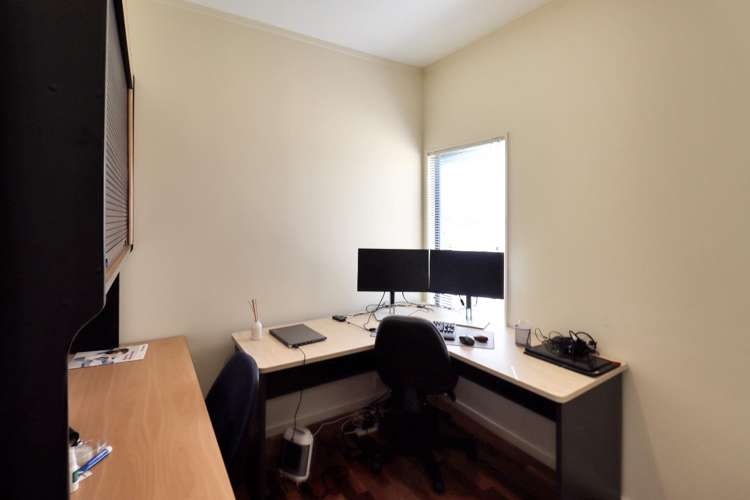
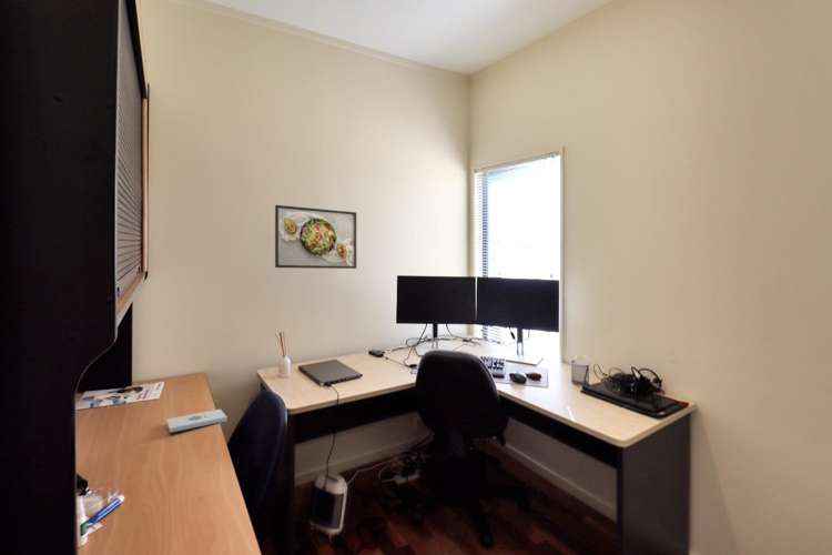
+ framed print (317, 238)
+ notepad (196, 420)
